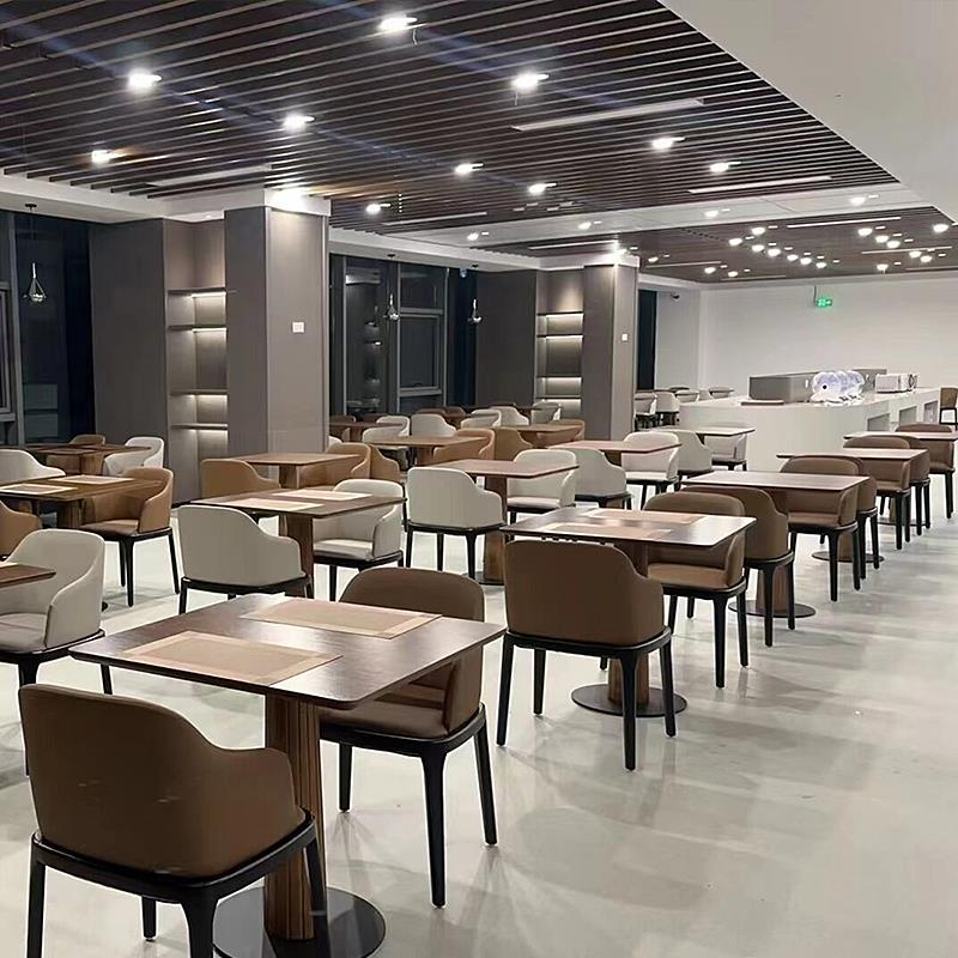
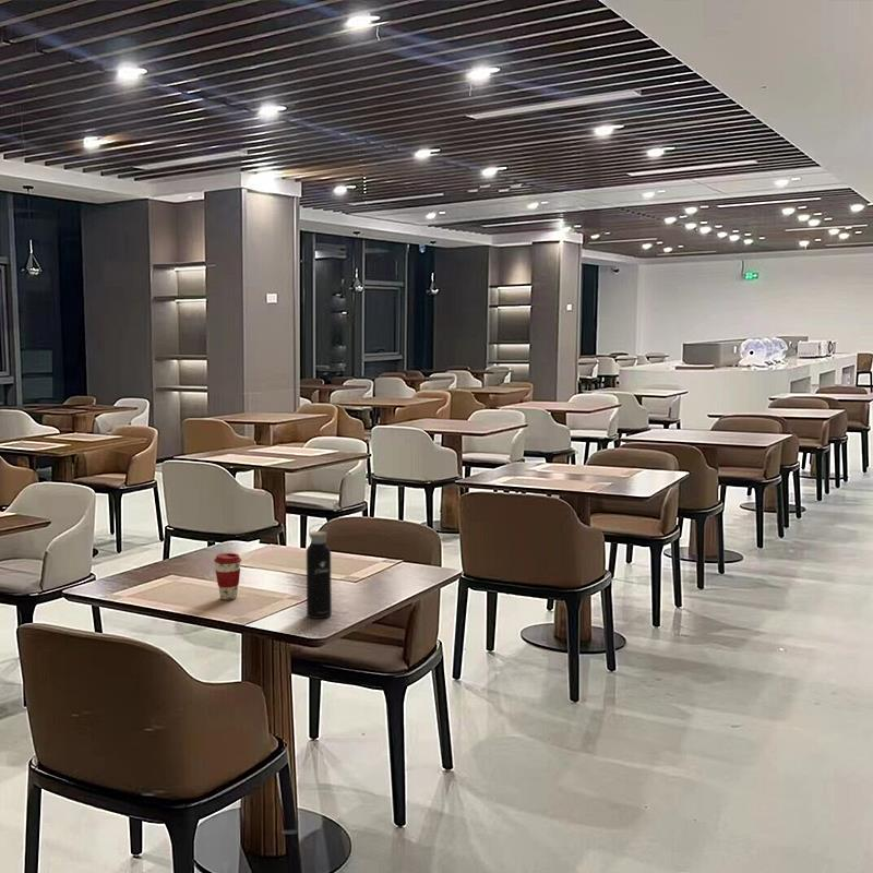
+ water bottle (319, 570)
+ coffee cup (228, 576)
